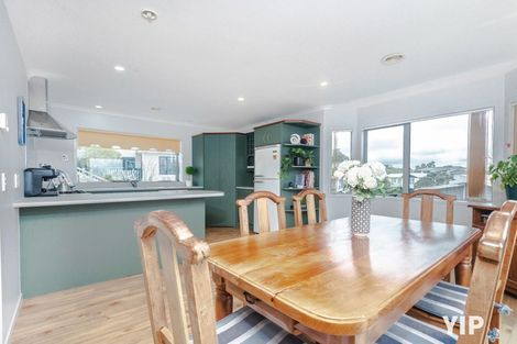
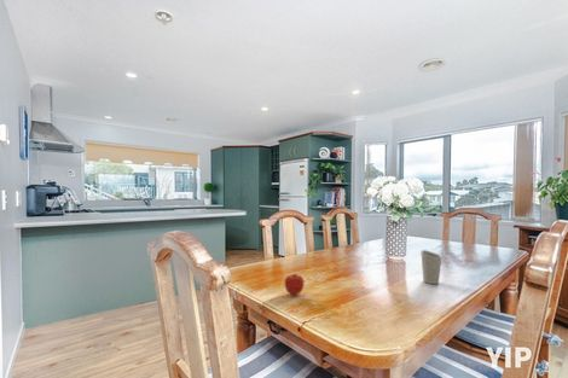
+ cup (430, 267)
+ fruit (294, 283)
